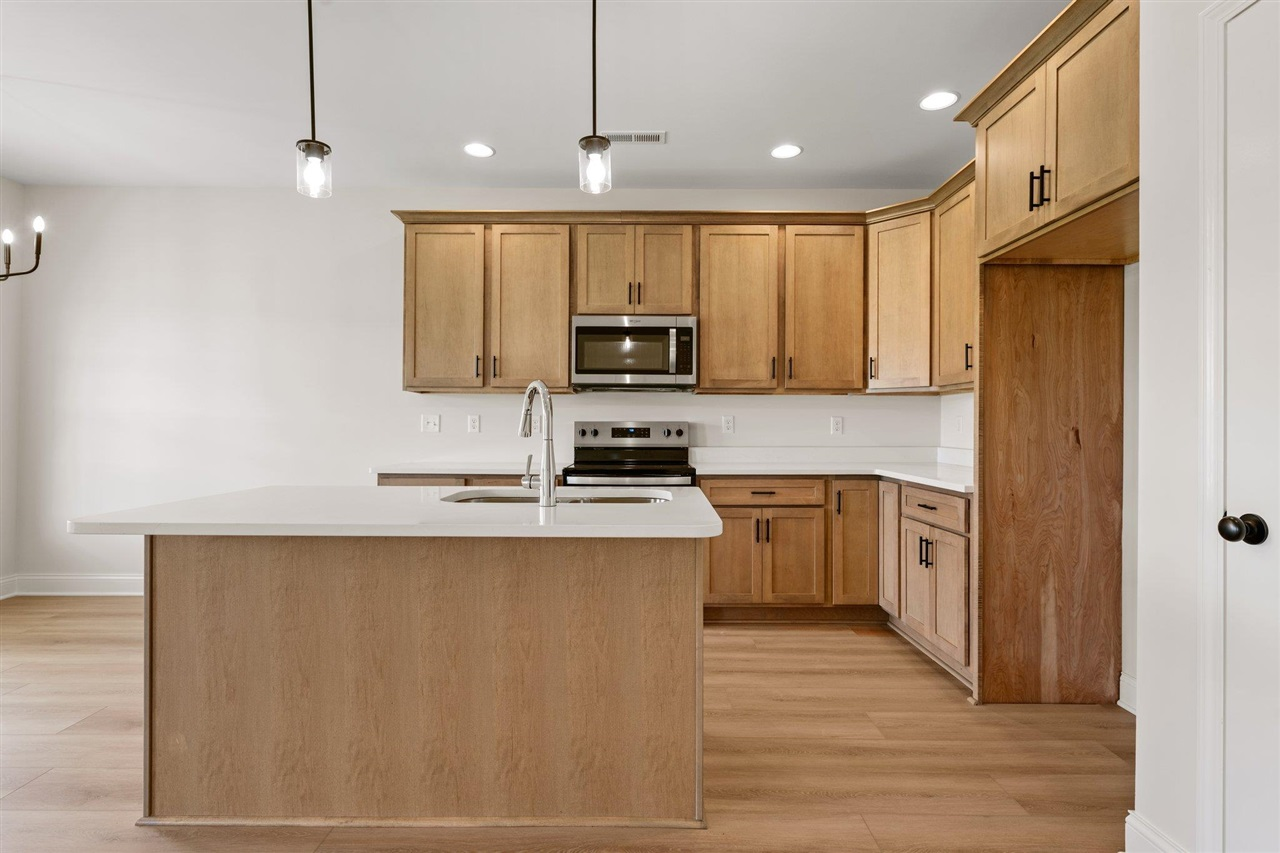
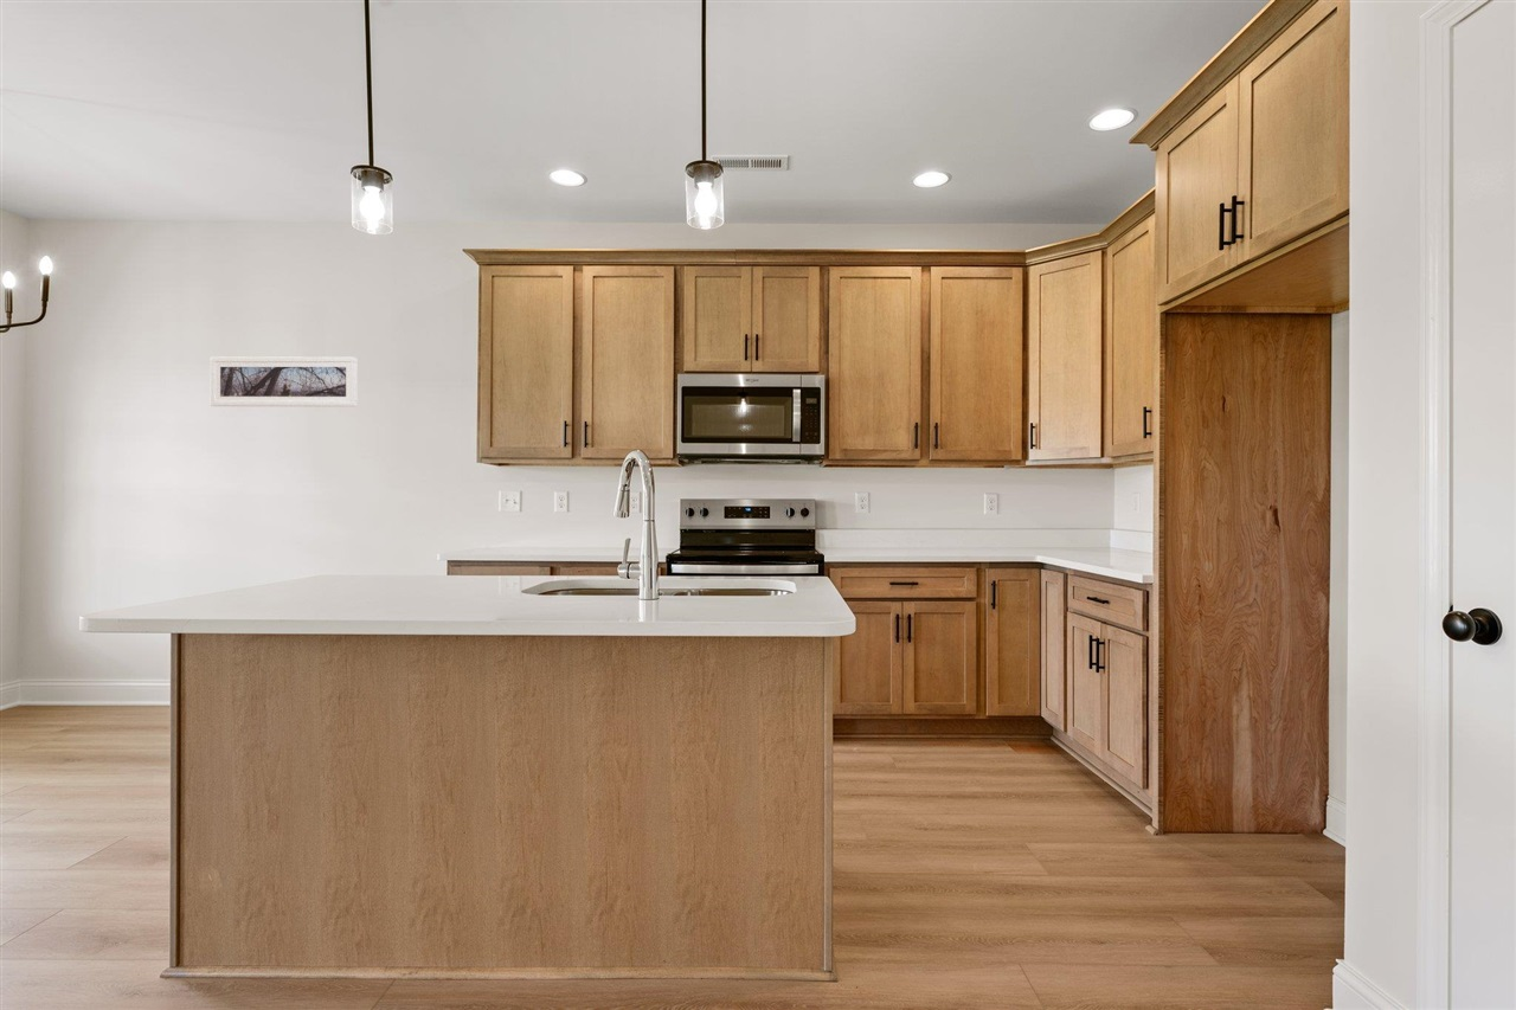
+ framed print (283, 381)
